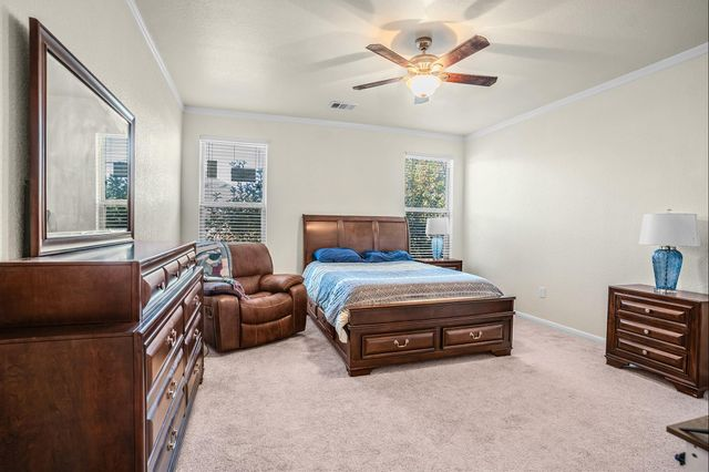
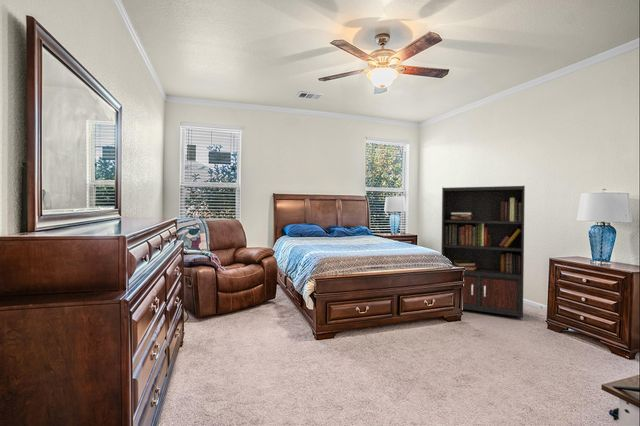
+ bookcase (493, 248)
